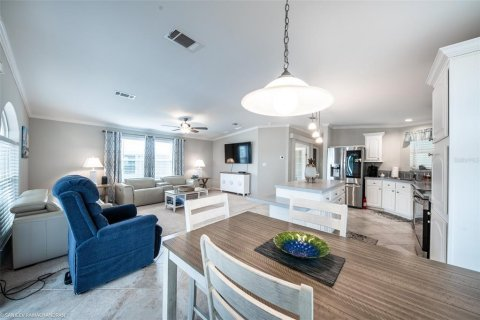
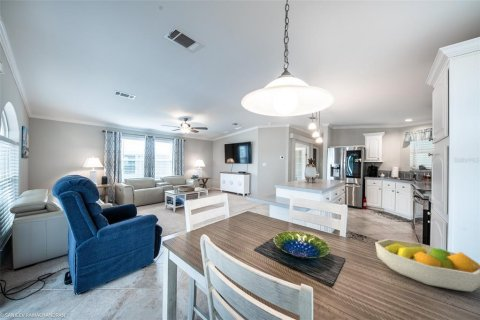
+ fruit bowl (423, 259)
